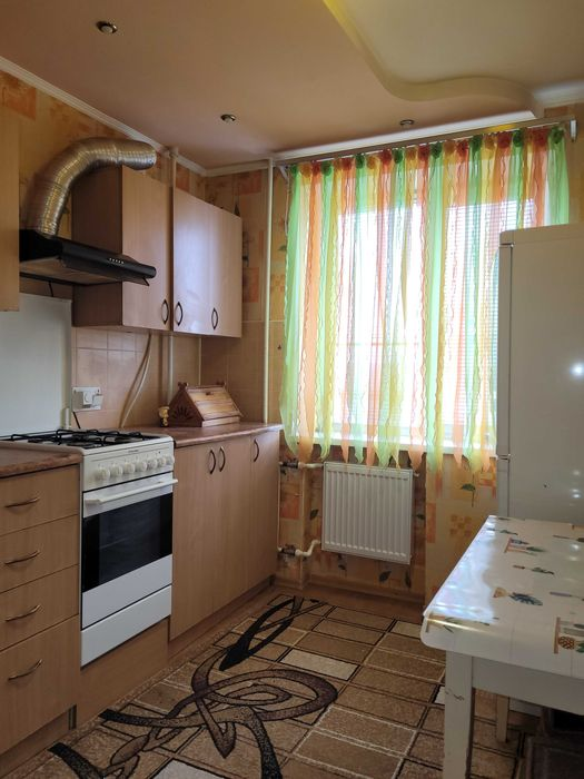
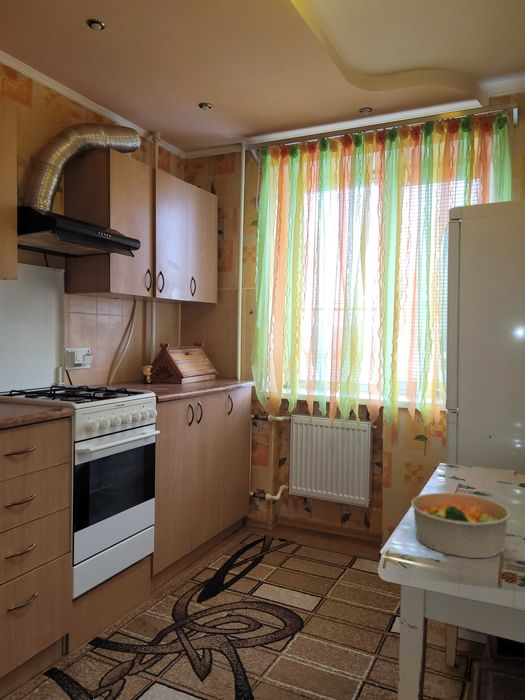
+ bowl (458, 521)
